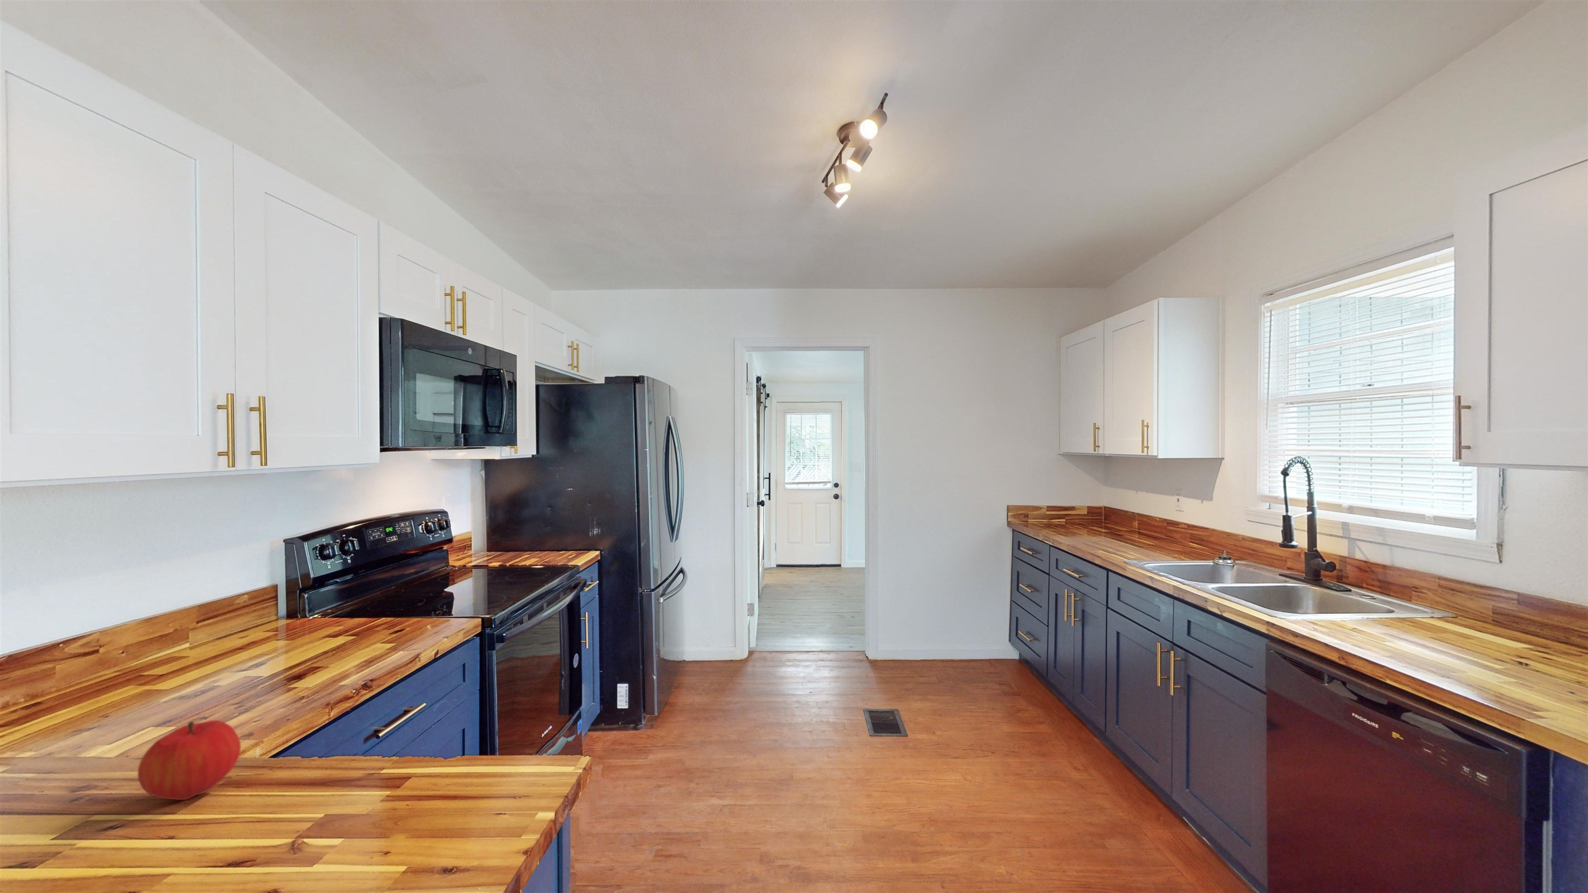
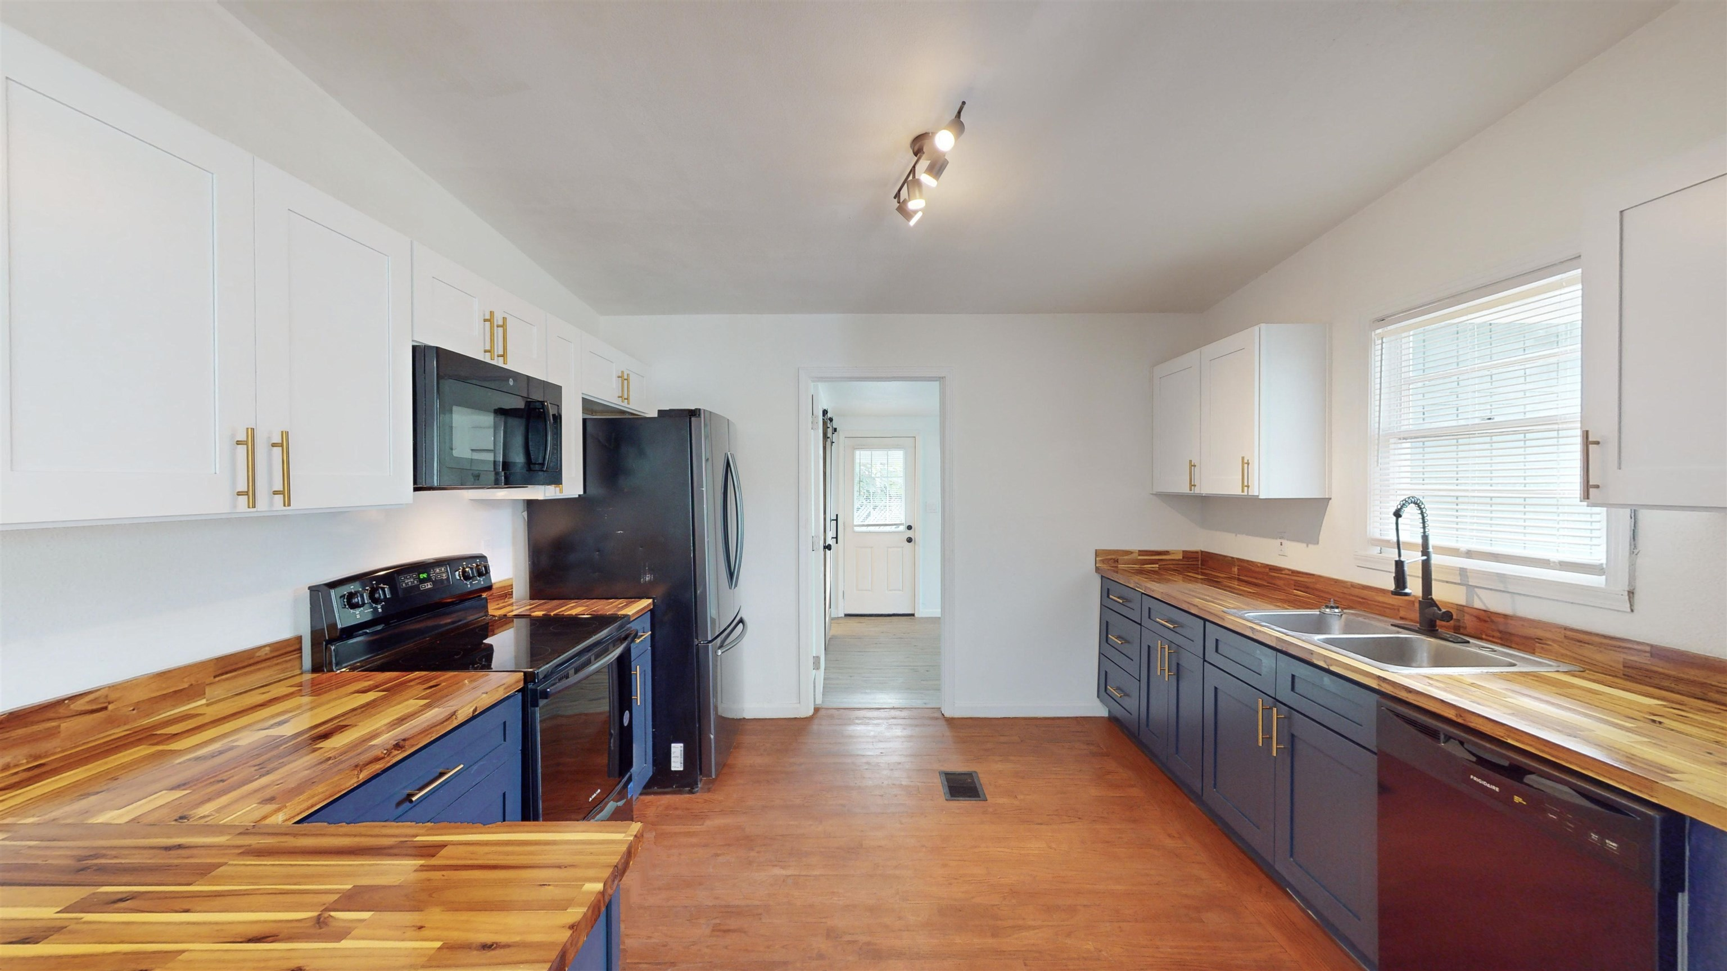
- fruit (191, 758)
